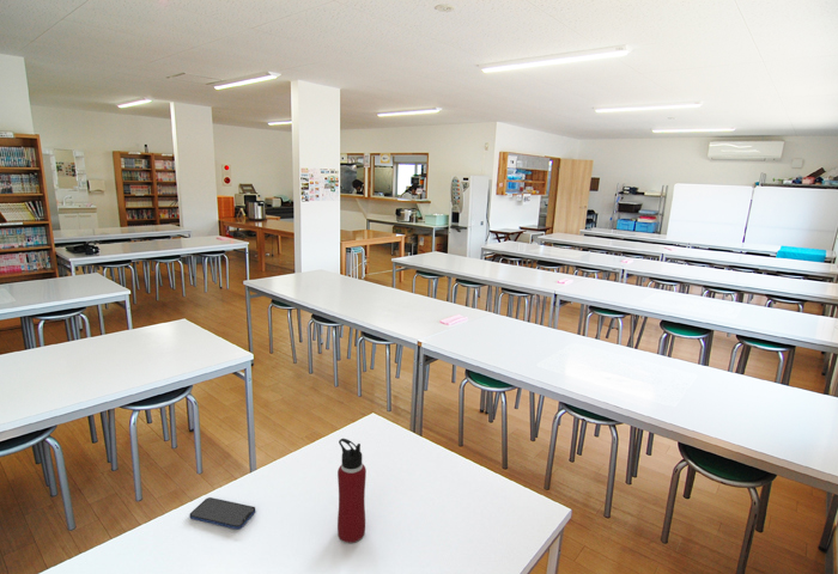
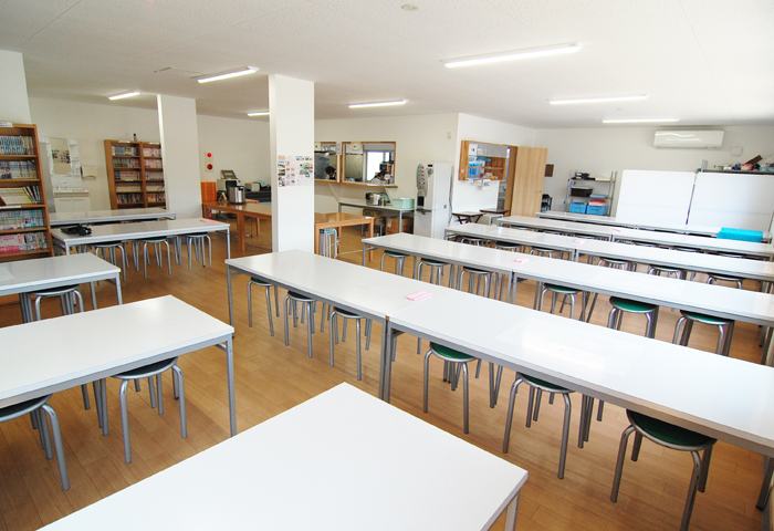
- smartphone (223, 512)
- water bottle (351, 488)
